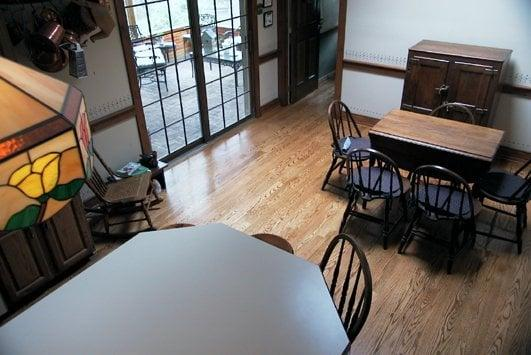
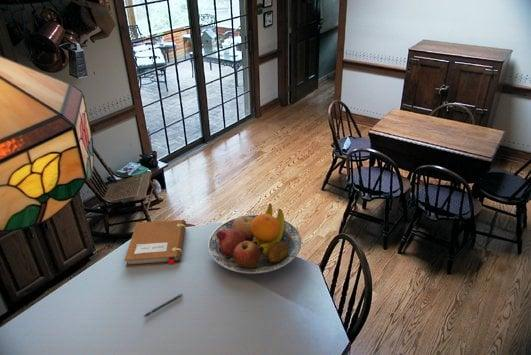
+ fruit bowl (254, 237)
+ pen (163, 305)
+ notebook (157, 242)
